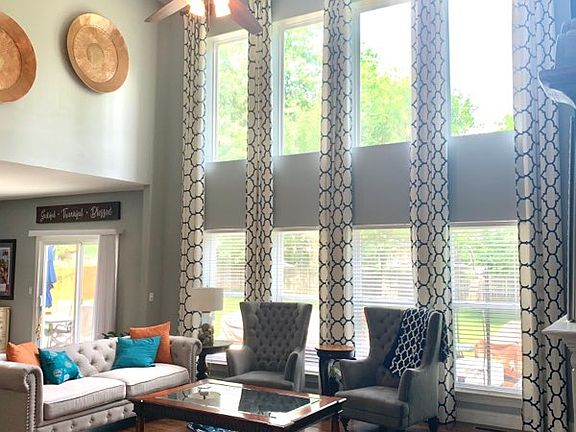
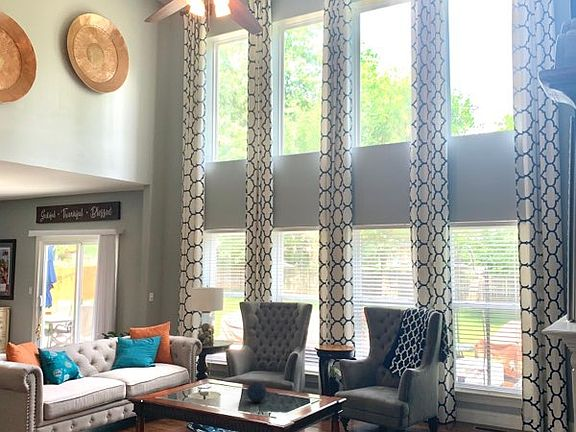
+ decorative orb (256, 391)
